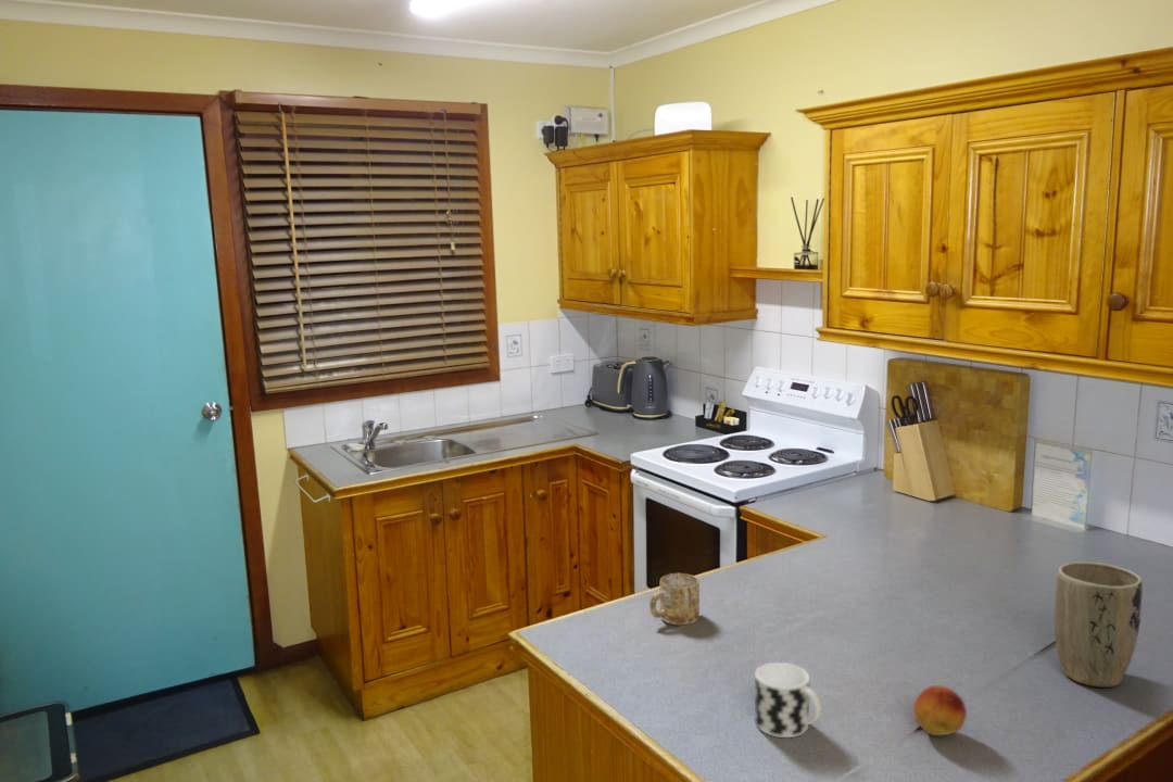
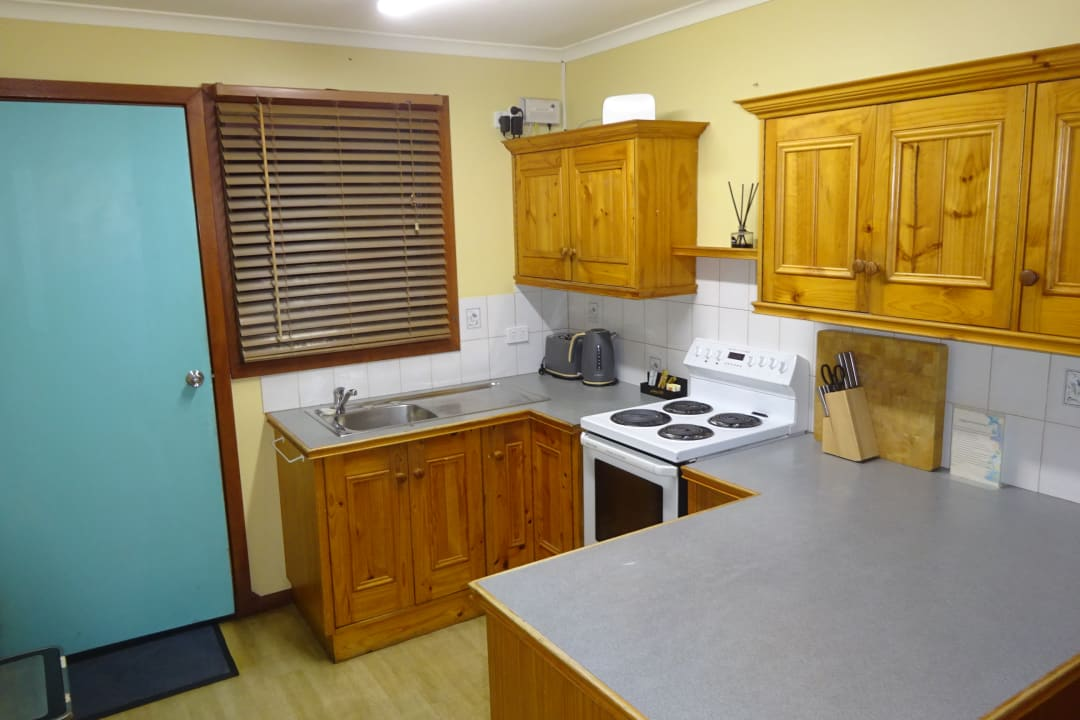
- mug (673, 601)
- plant pot (1096, 625)
- cup (789, 703)
- fruit (938, 710)
